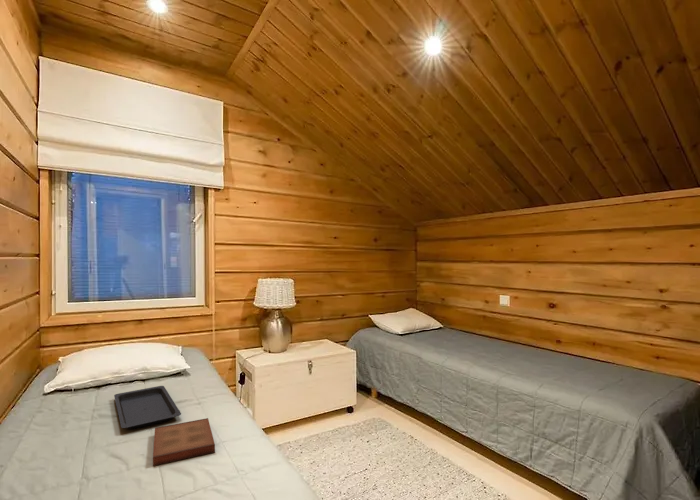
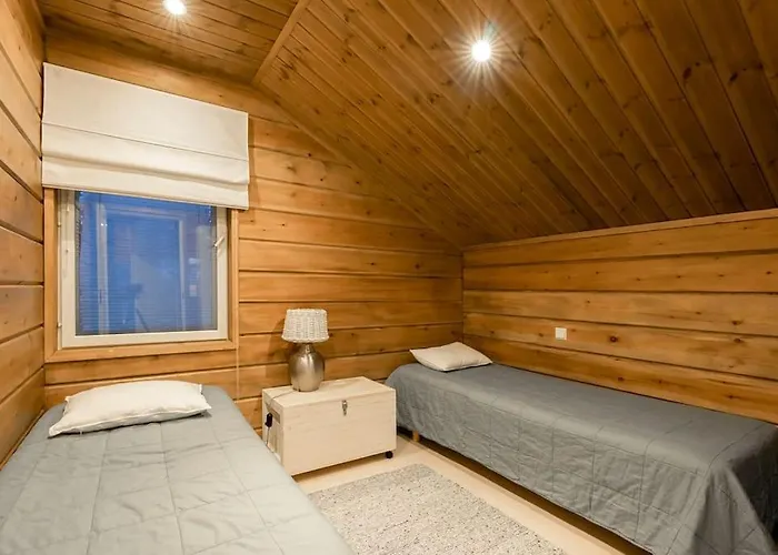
- serving tray (145, 406)
- book (183, 439)
